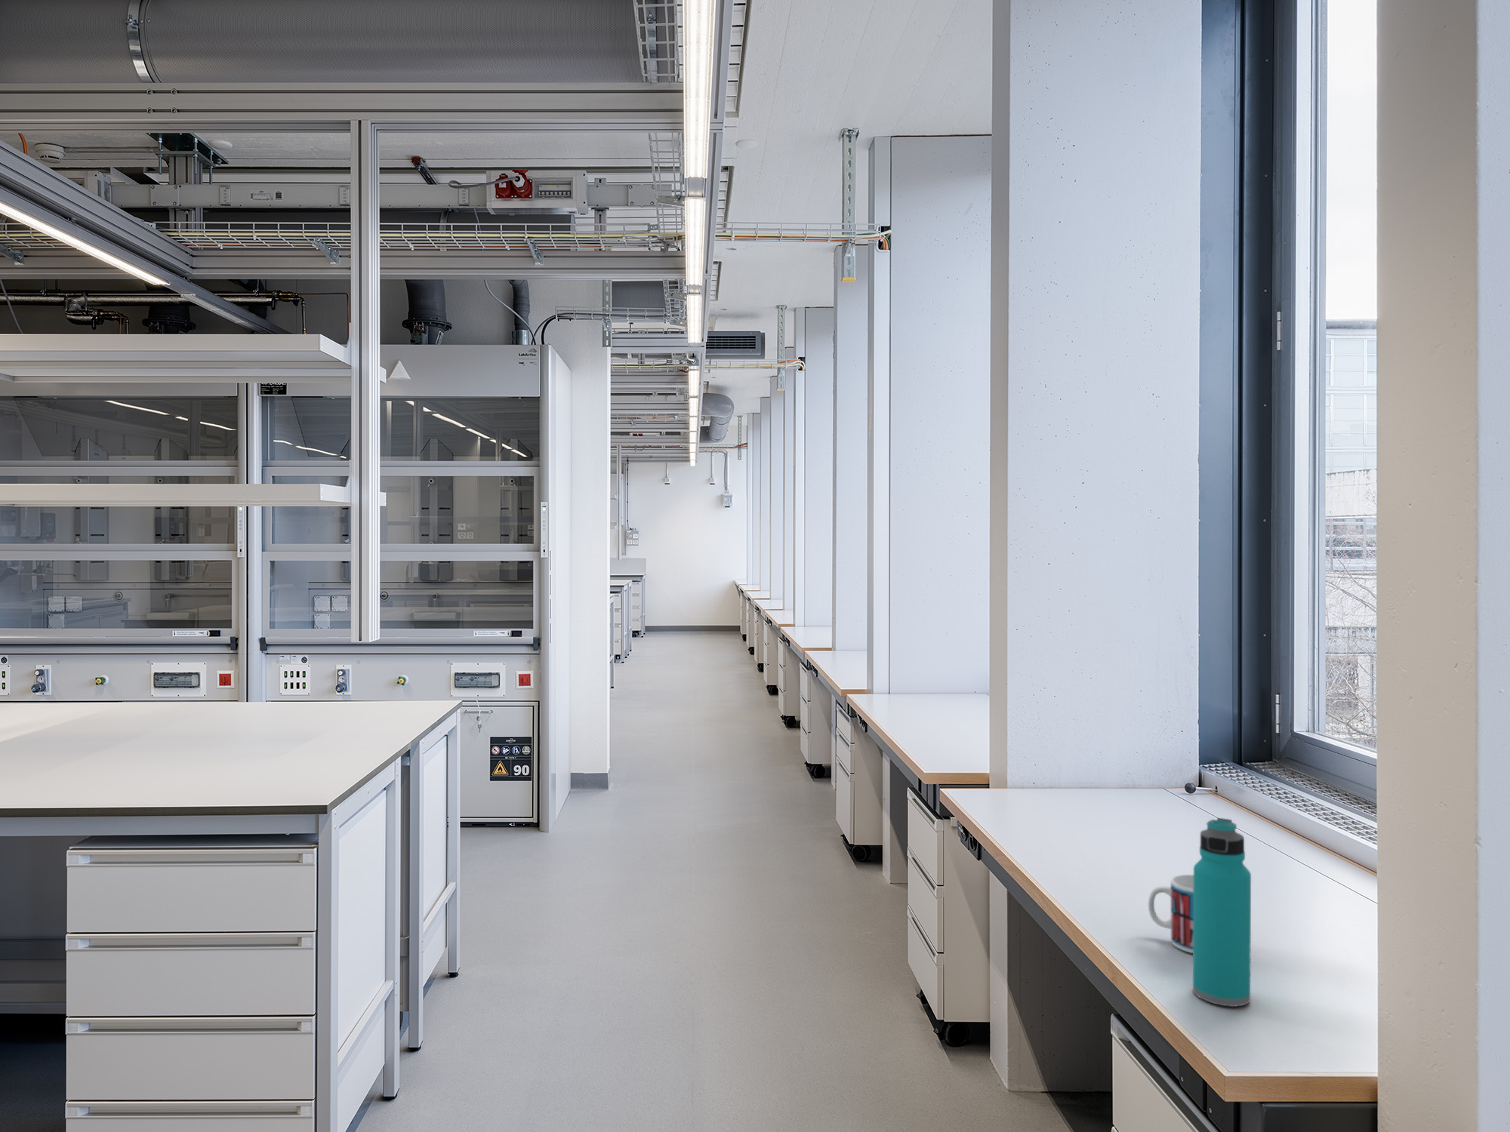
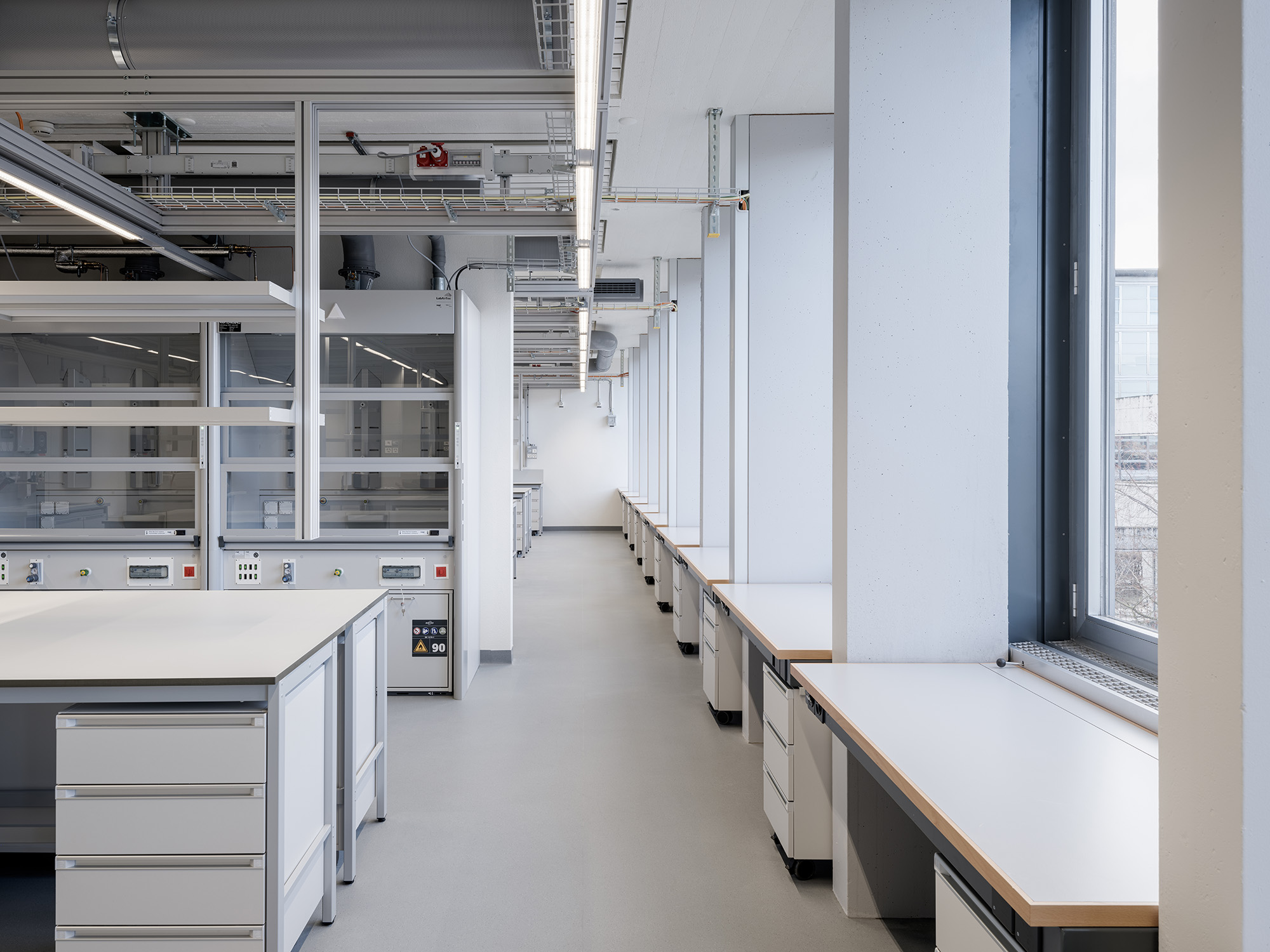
- mug (1188, 912)
- water bottle (1221, 907)
